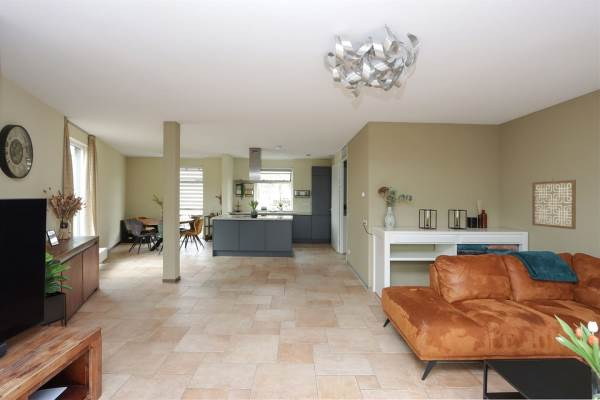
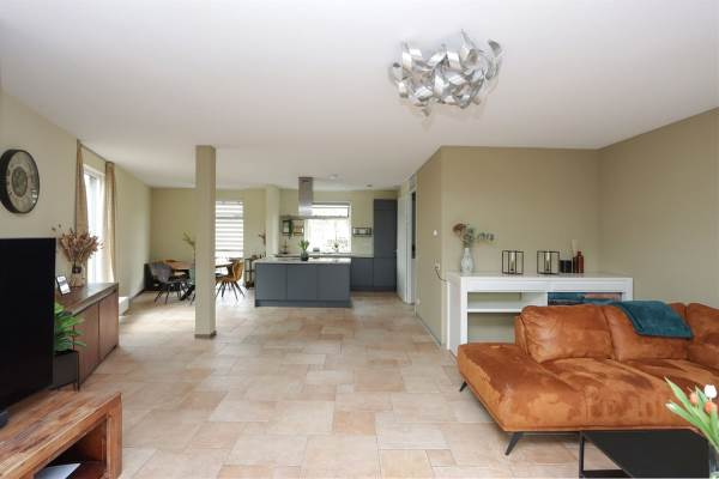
- wall art (552, 202)
